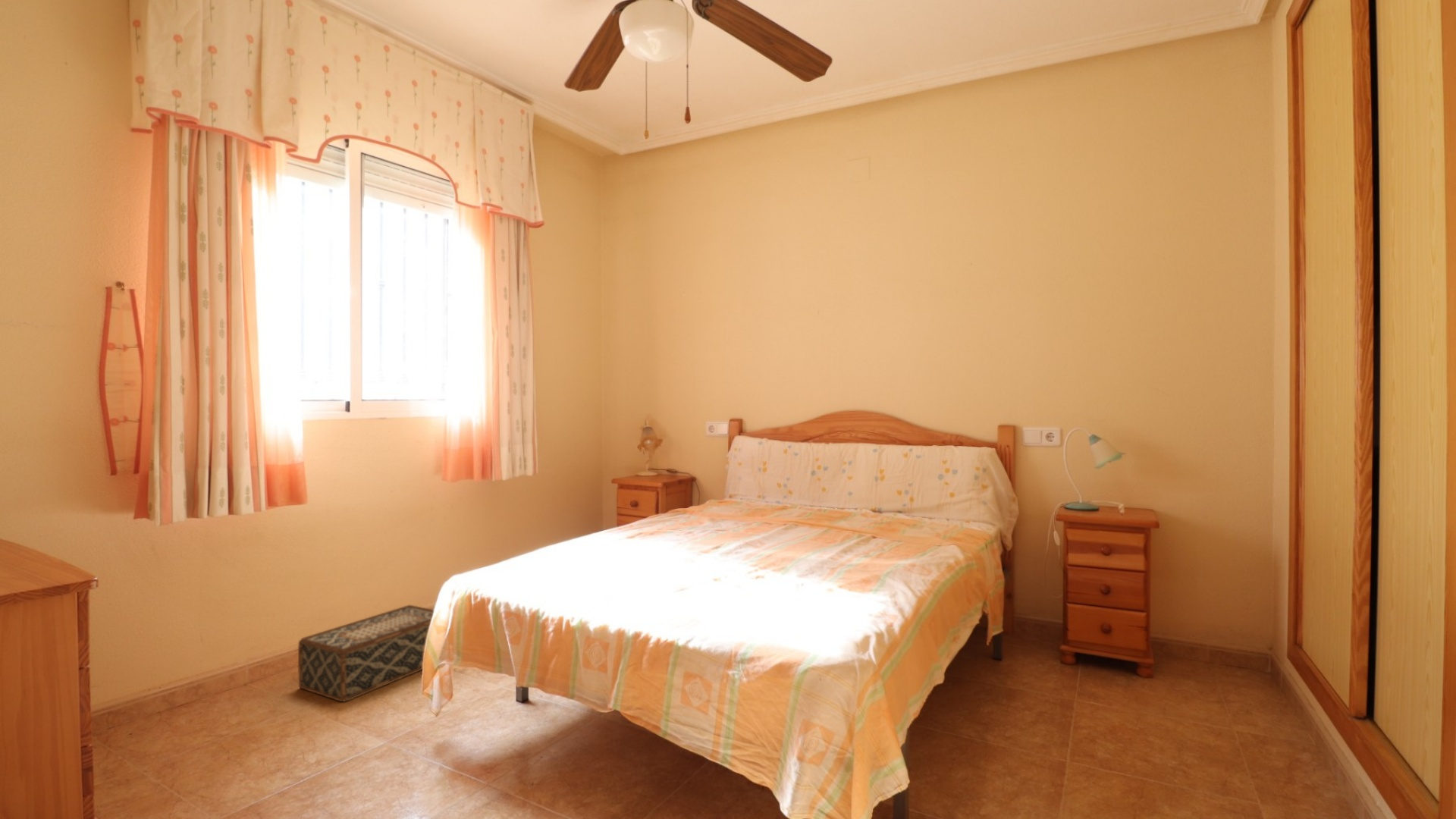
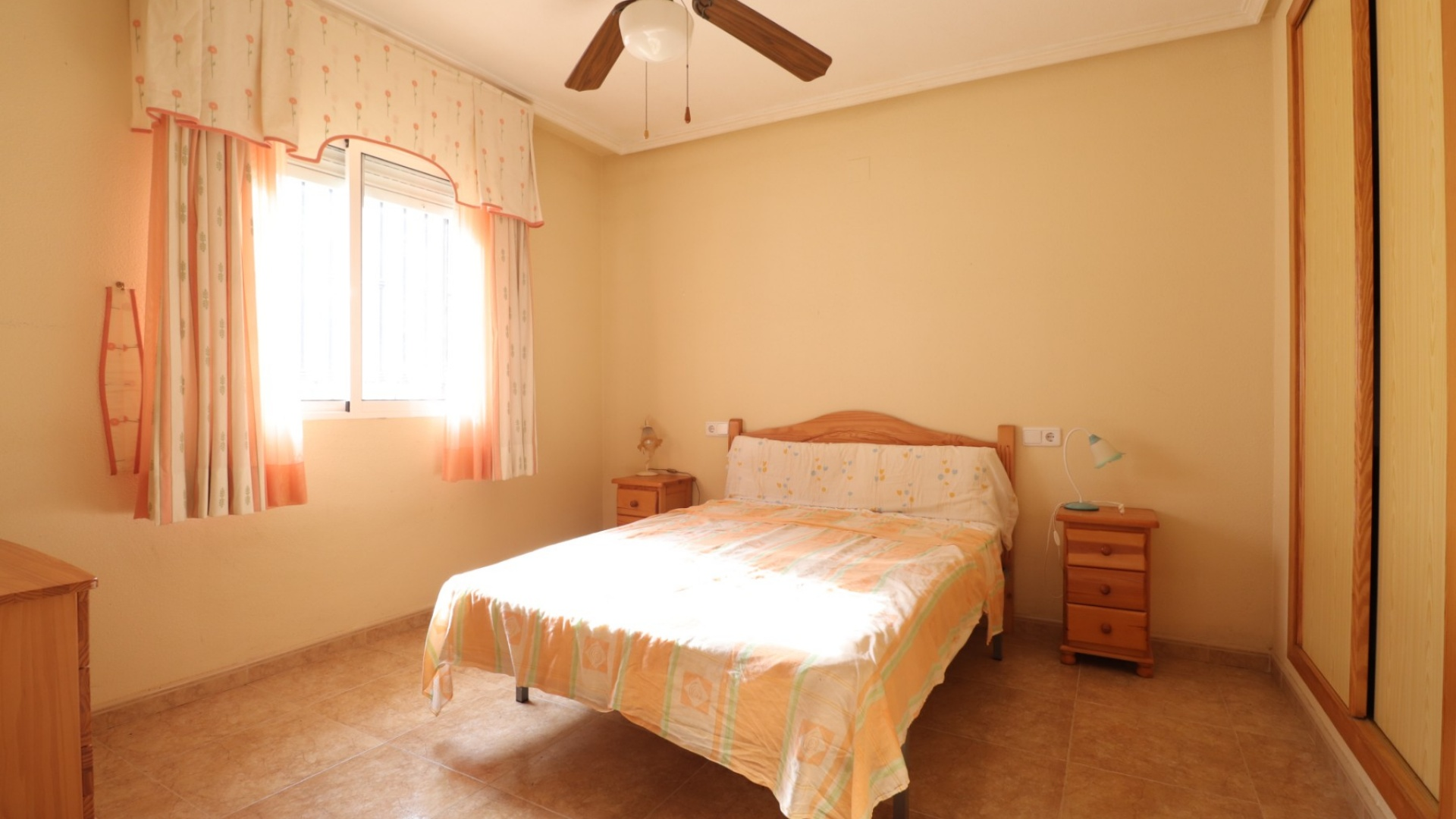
- woven basket (379, 648)
